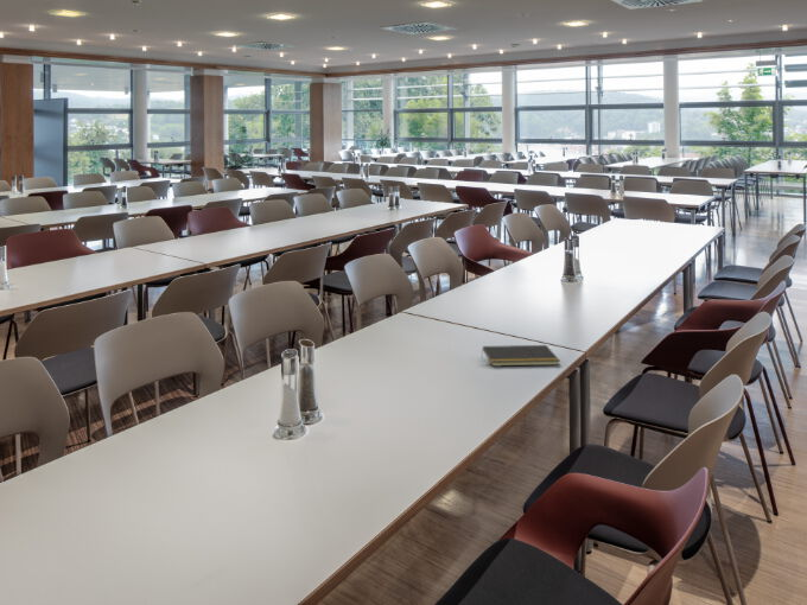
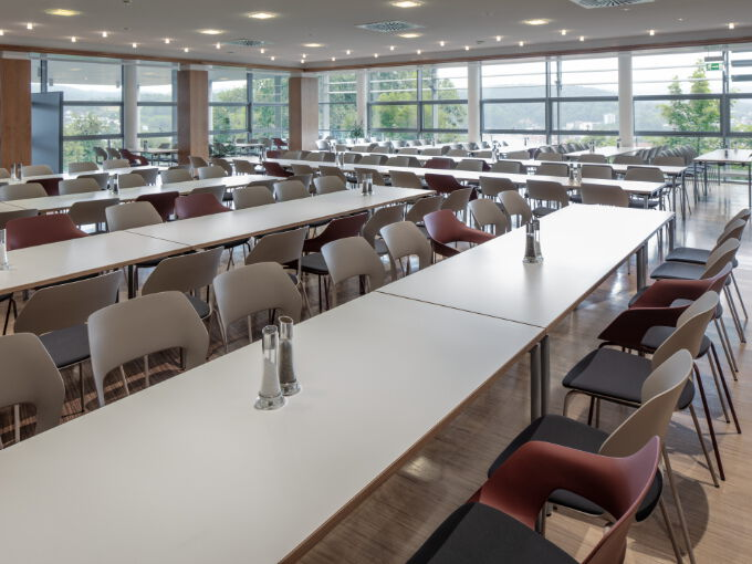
- notepad (520, 355)
